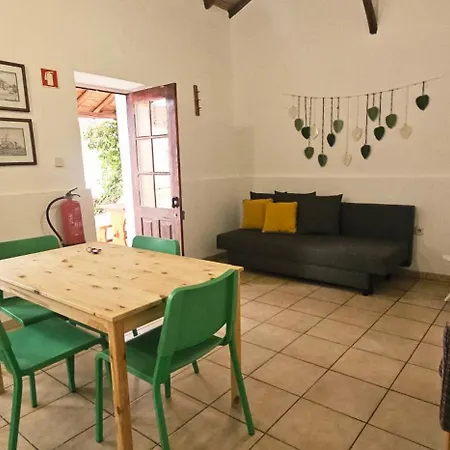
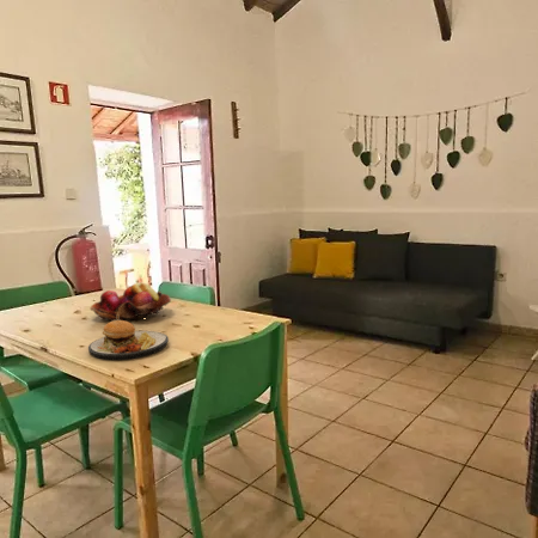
+ plate (128, 328)
+ fruit basket (133, 300)
